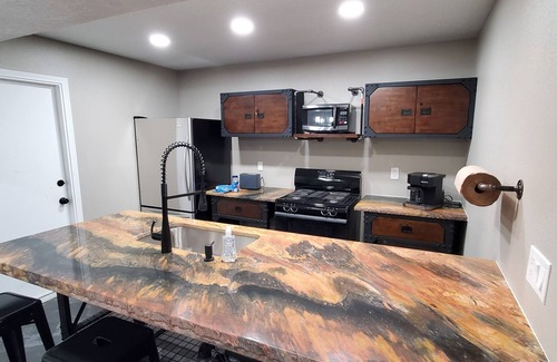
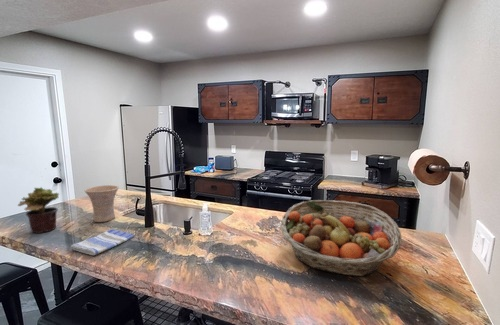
+ potted plant (40, 208)
+ vase (103, 203)
+ fruit basket (336, 233)
+ dish towel (104, 240)
